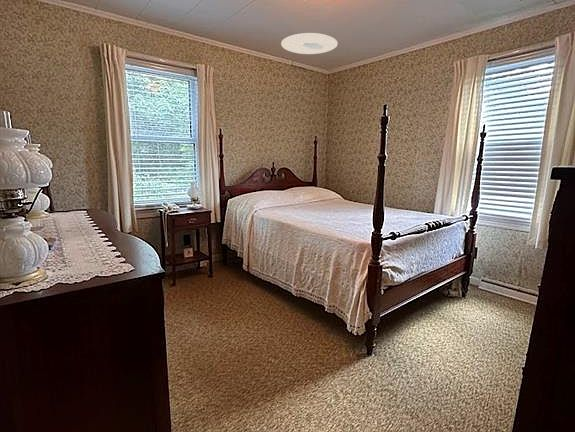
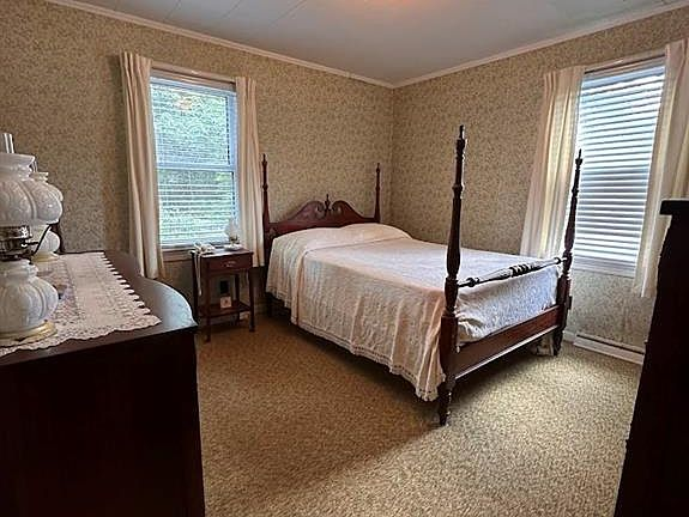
- ceiling light (309, 41)
